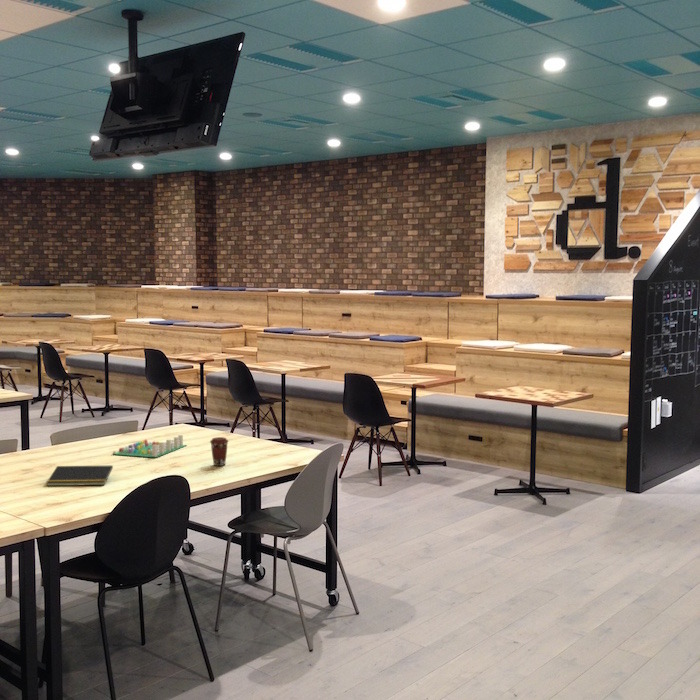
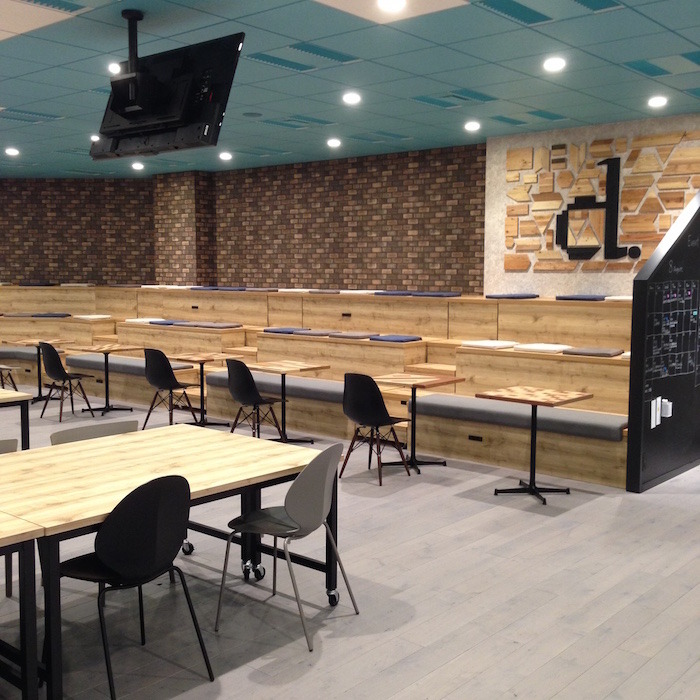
- board game (150, 444)
- notepad (80, 475)
- coffee cup (219, 451)
